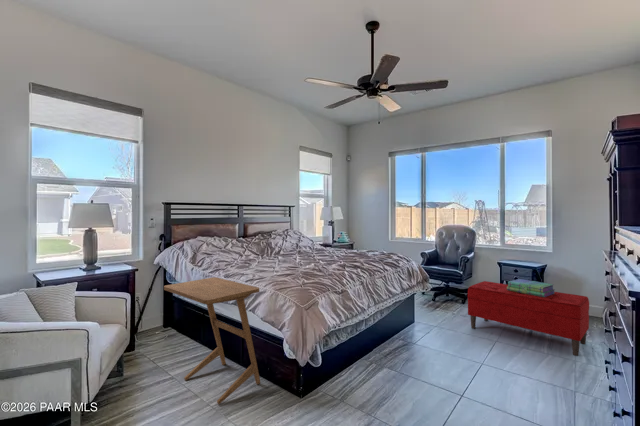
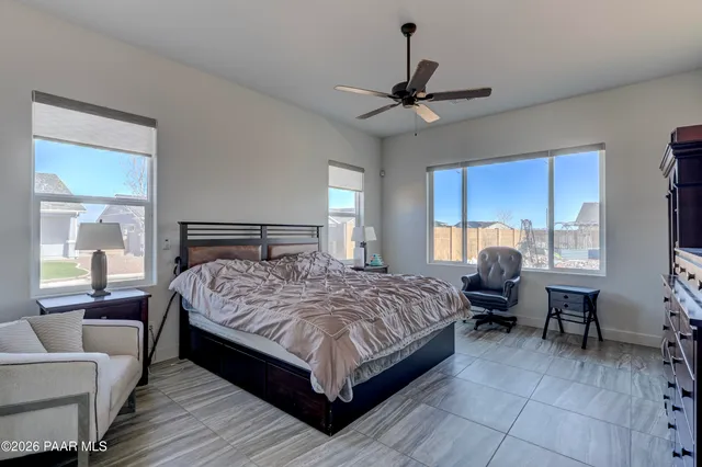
- side table (215, 335)
- stack of books (530, 287)
- bench (524, 313)
